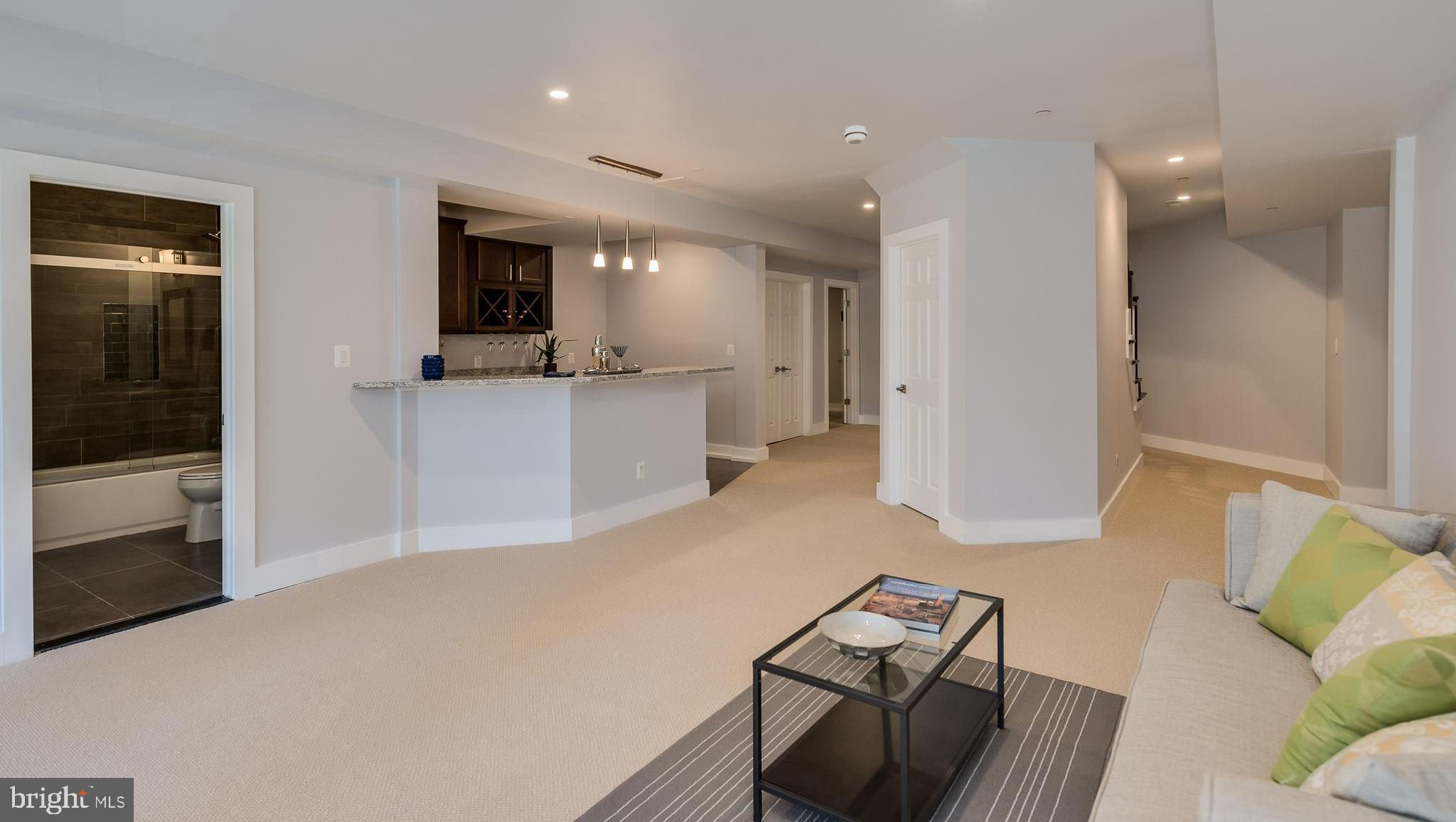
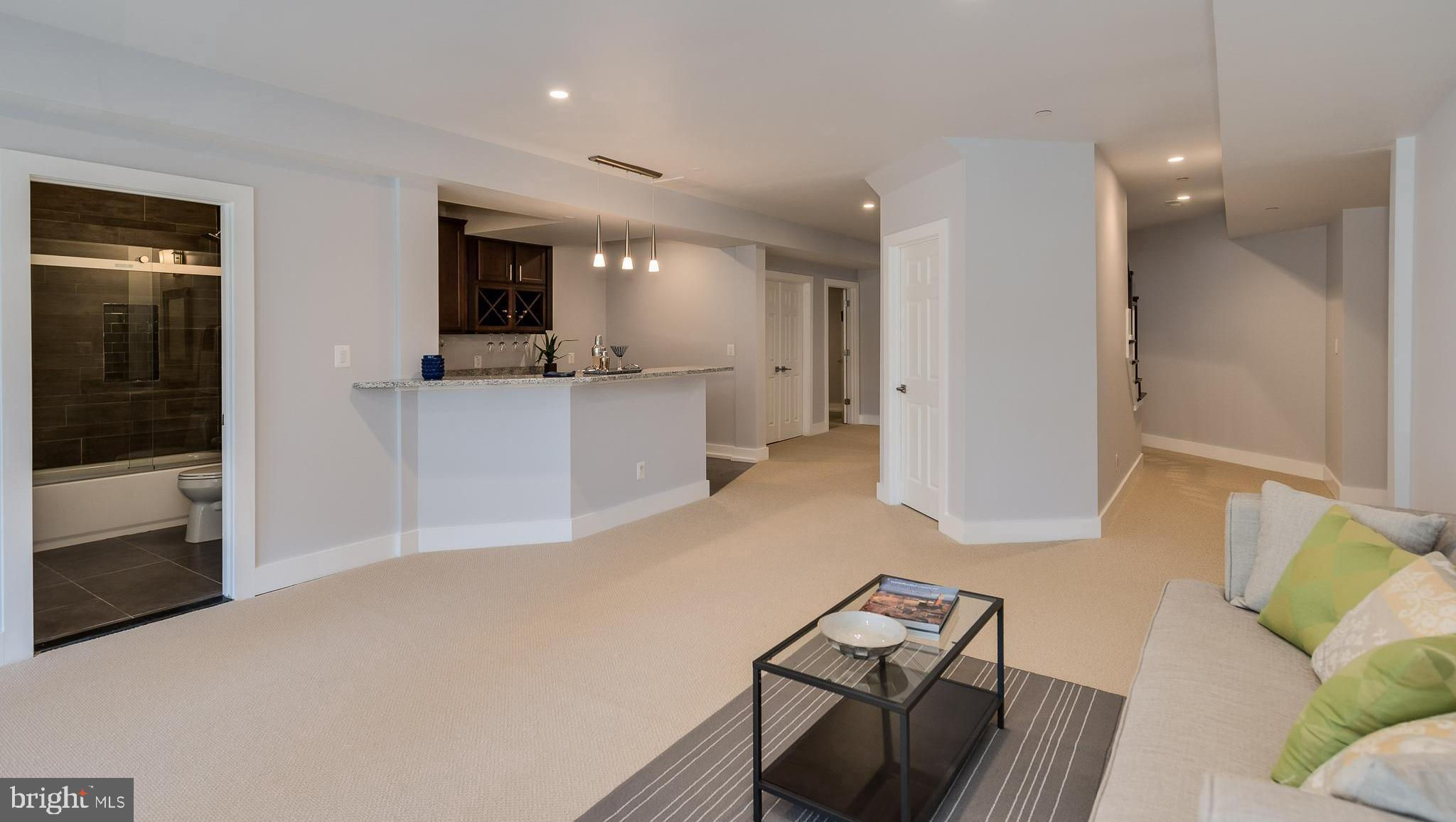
- smoke detector (855, 135)
